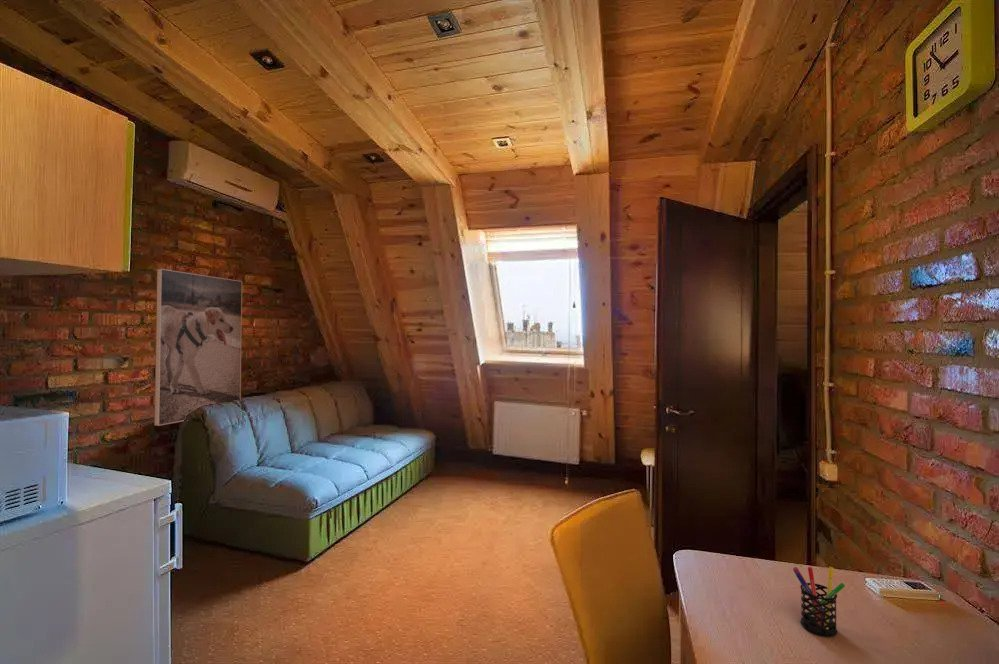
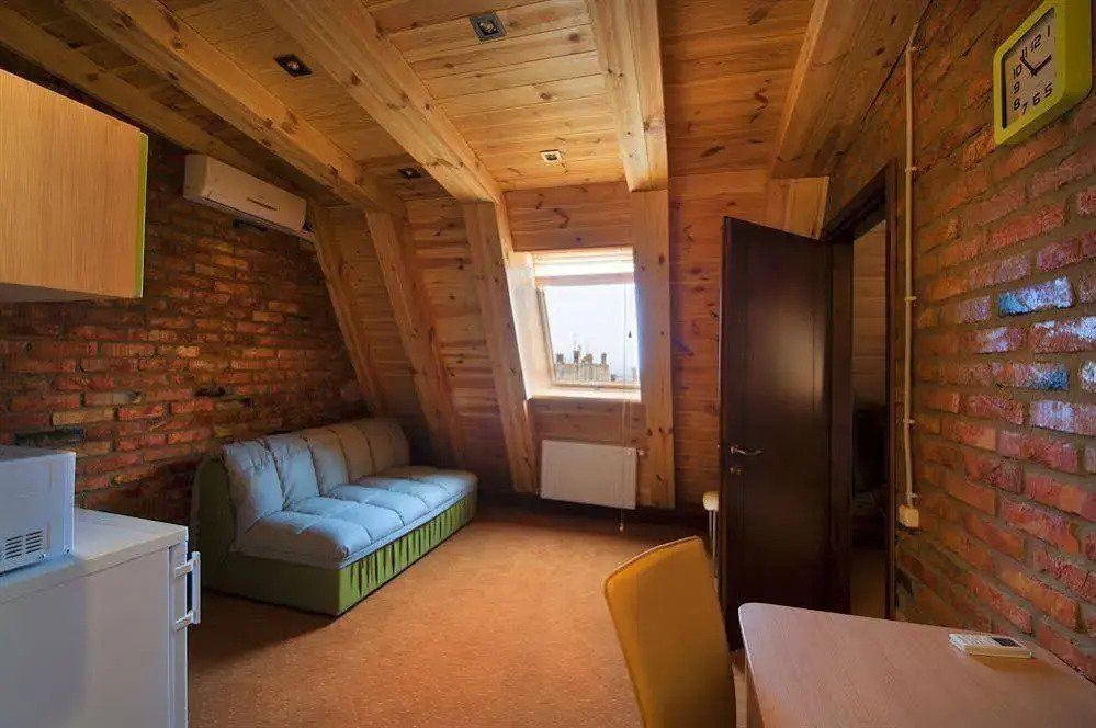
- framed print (202, 346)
- pen holder (820, 597)
